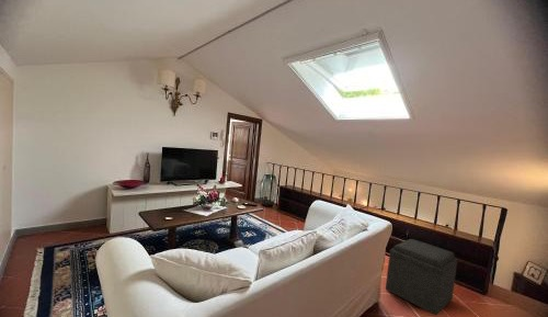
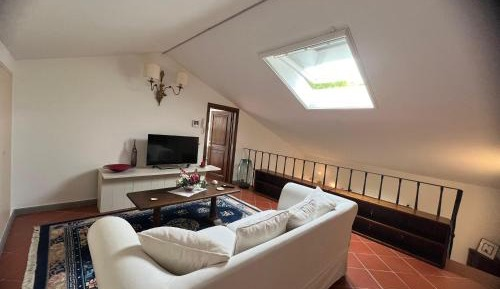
- ottoman (421, 271)
